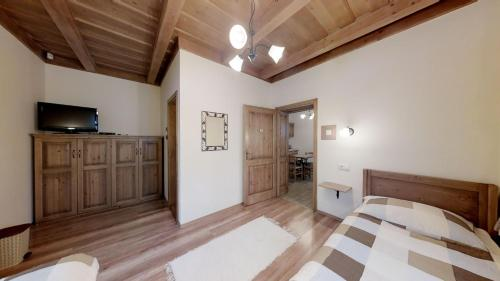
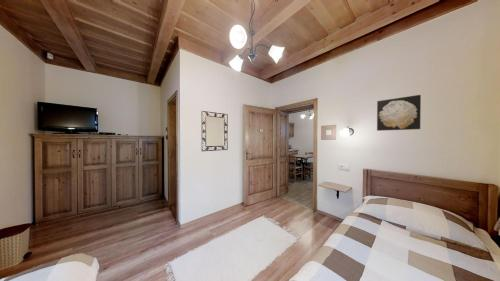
+ wall art (397, 114)
